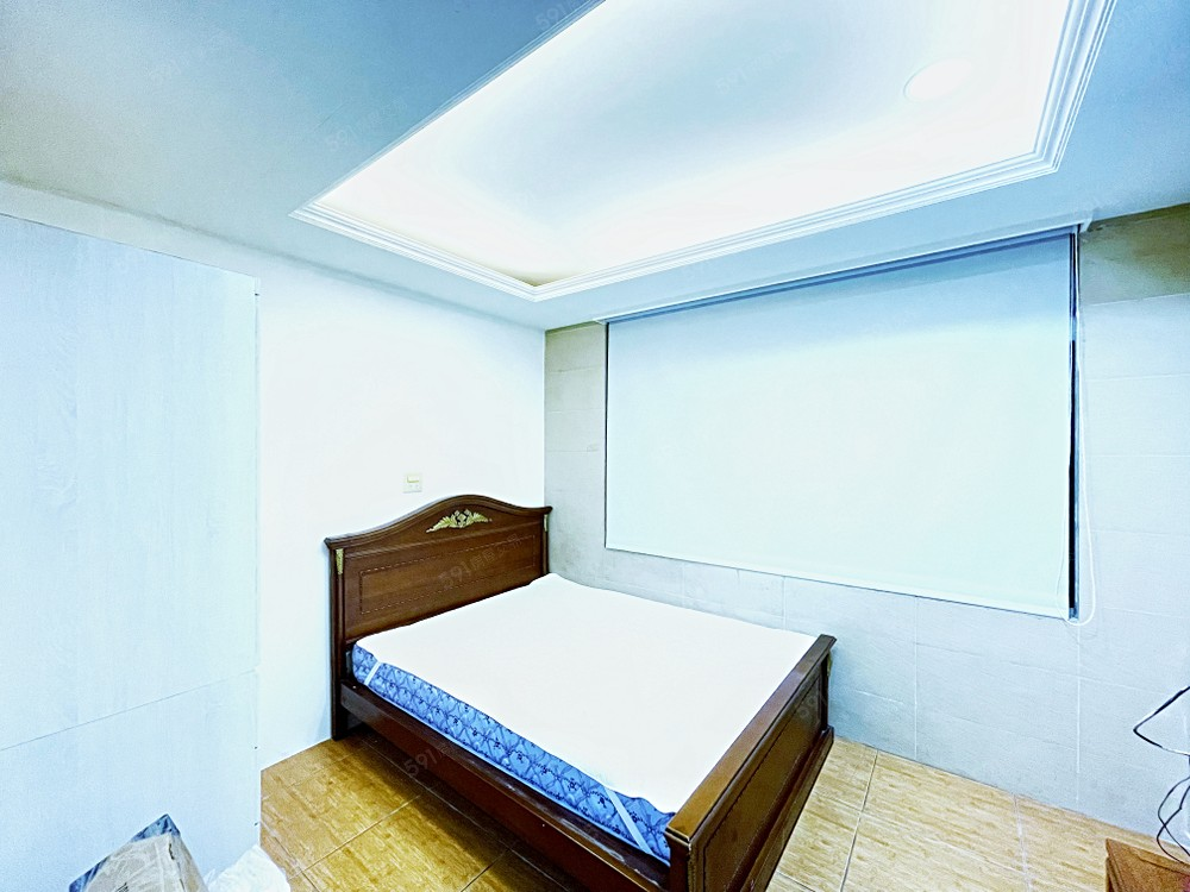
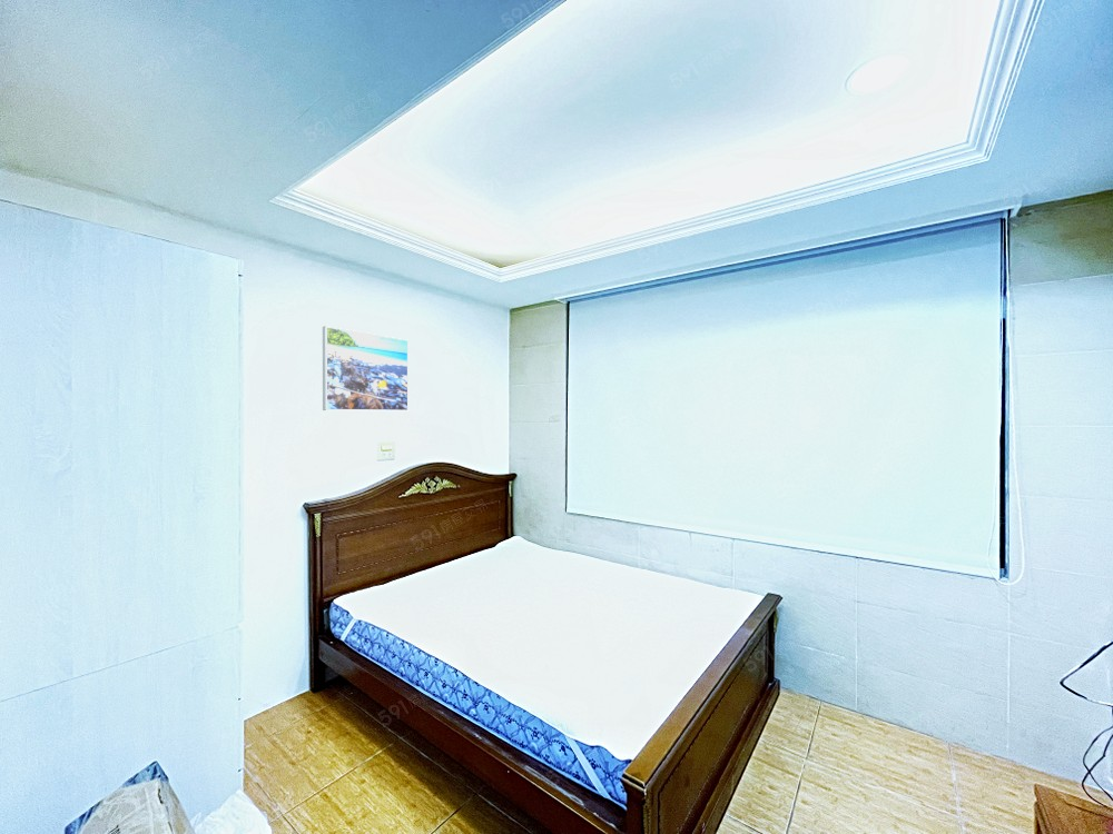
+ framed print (368, 371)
